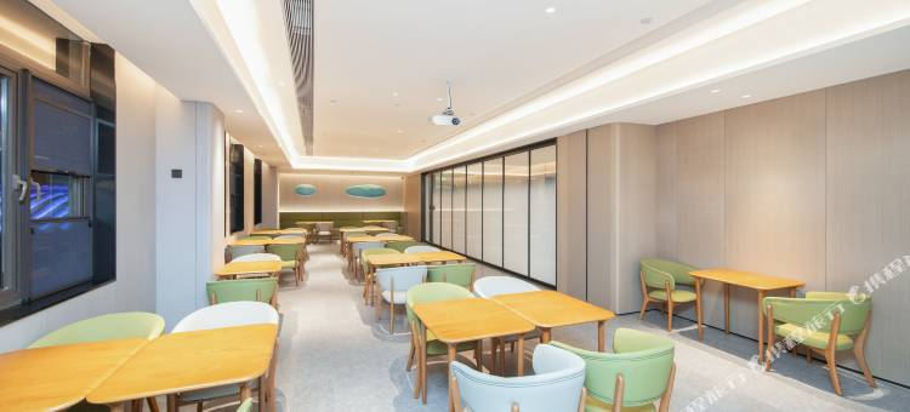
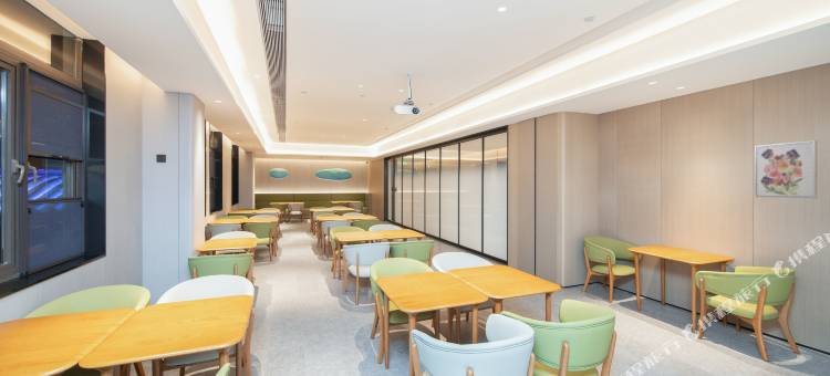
+ wall art (784, 170)
